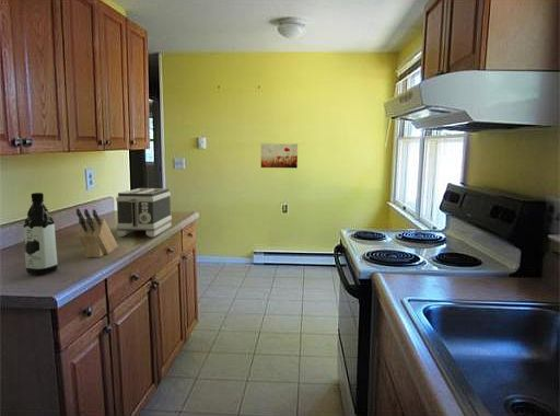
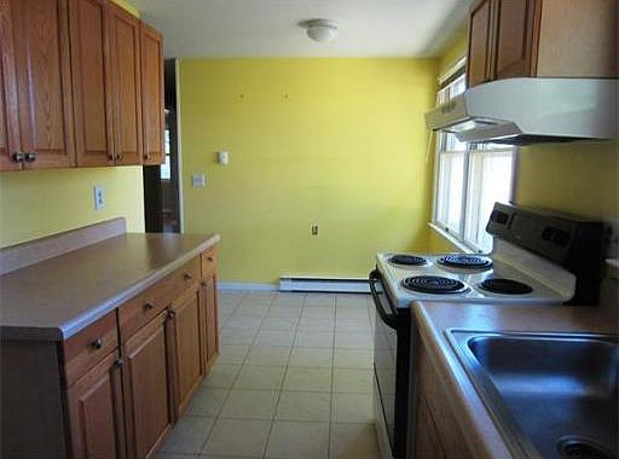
- wall art (279, 155)
- water bottle (39, 233)
- toaster (143, 211)
- knife block (96, 229)
